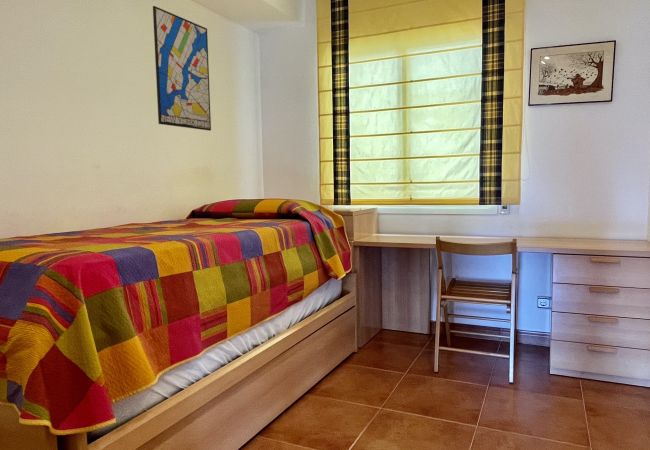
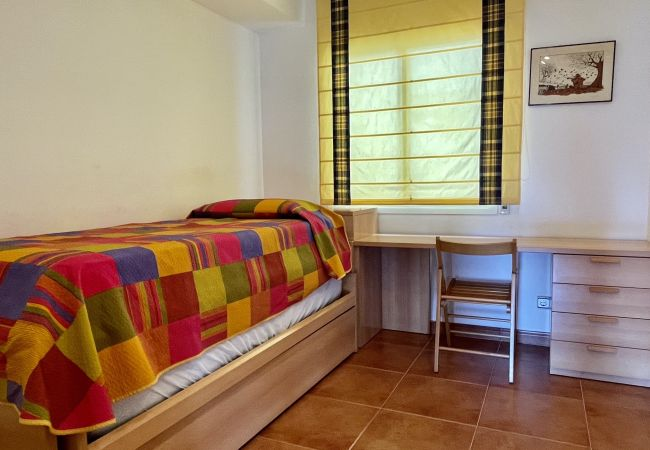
- wall art (184, 73)
